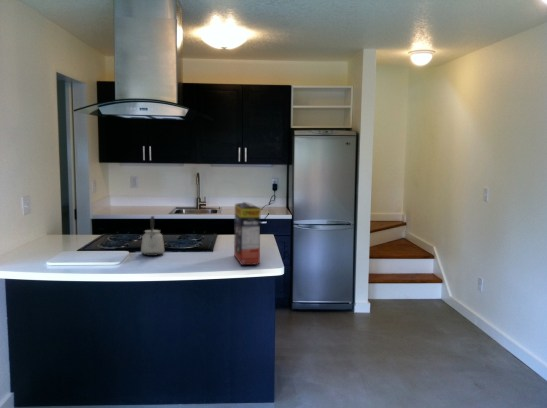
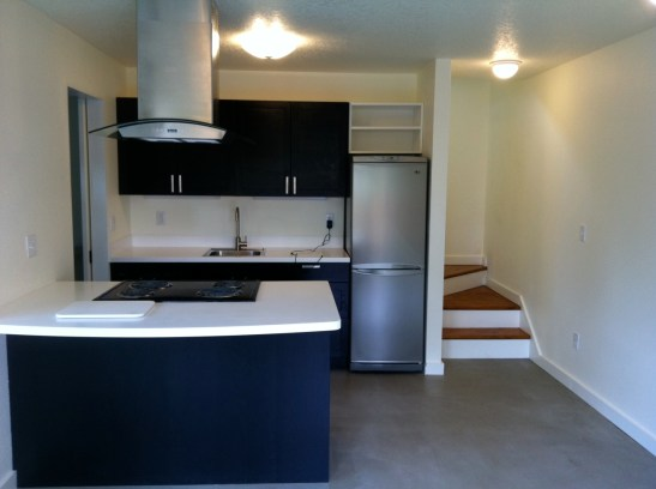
- cereal box (246, 232)
- kettle (152, 236)
